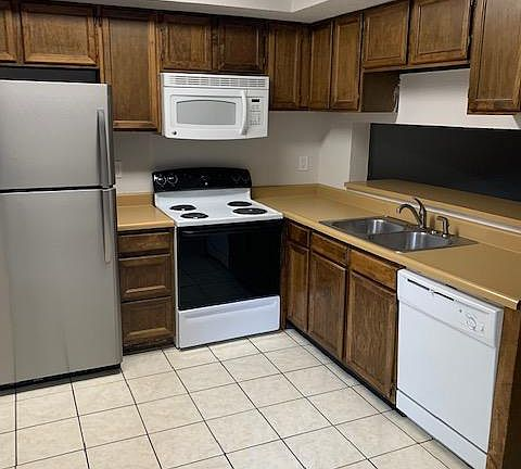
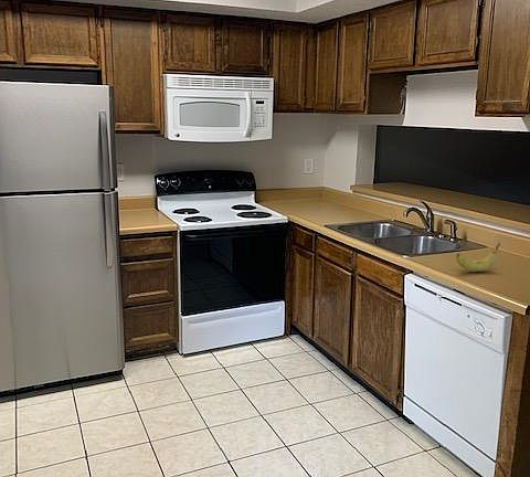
+ fruit (477, 261)
